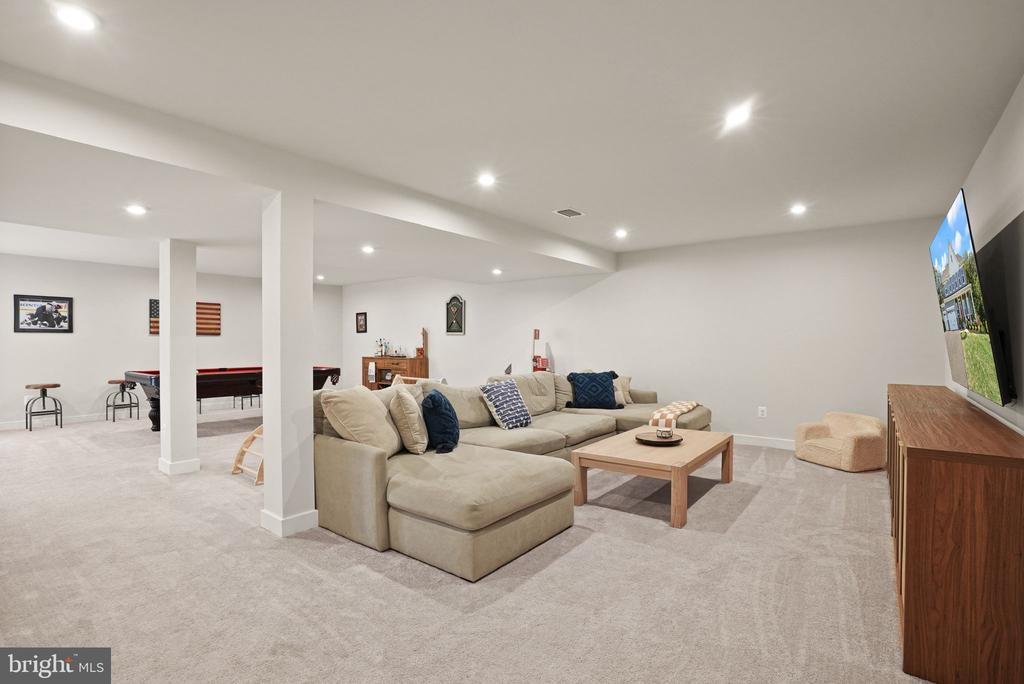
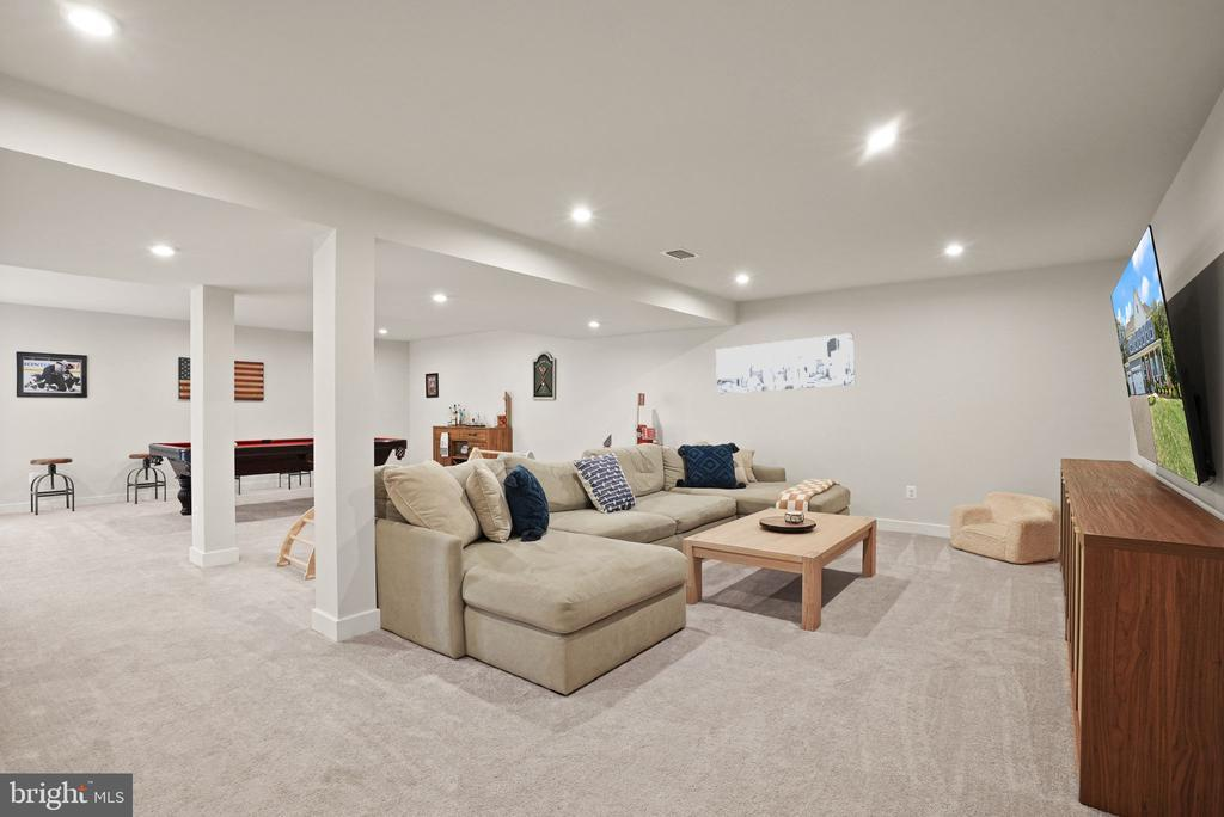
+ wall art (781, 366)
